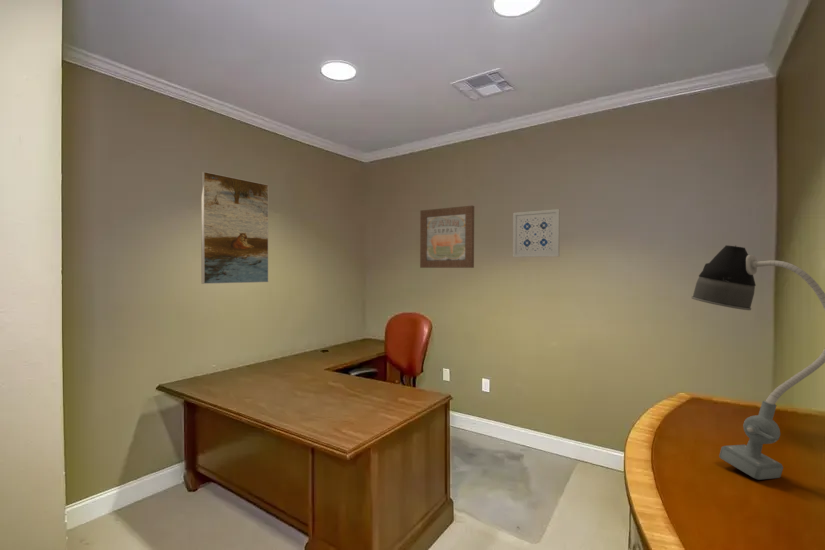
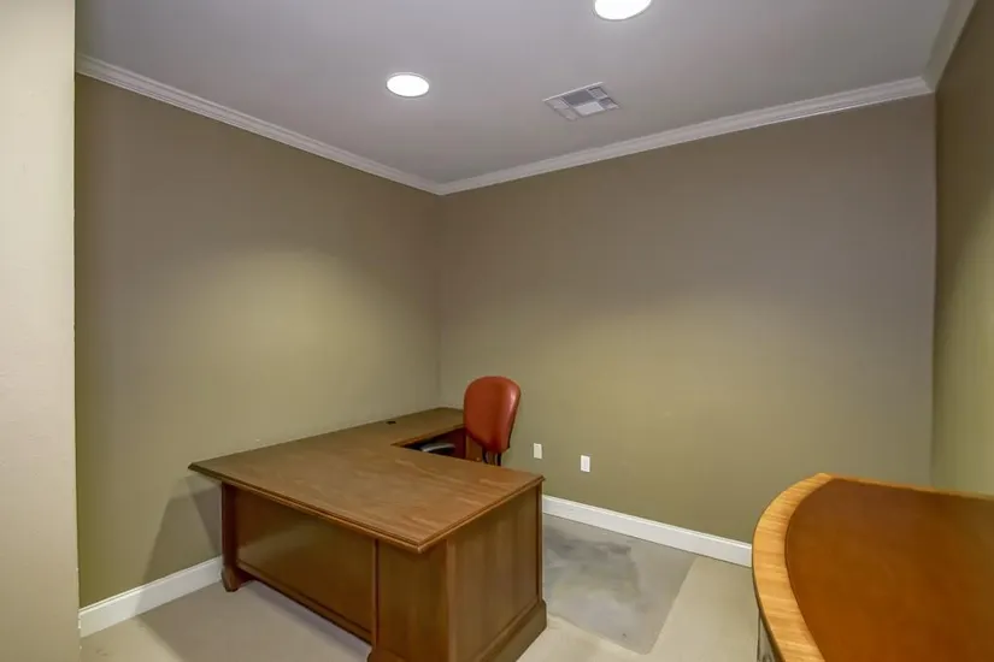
- desk lamp (750, 309)
- wall art (446, 238)
- wall art (535, 234)
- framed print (237, 230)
